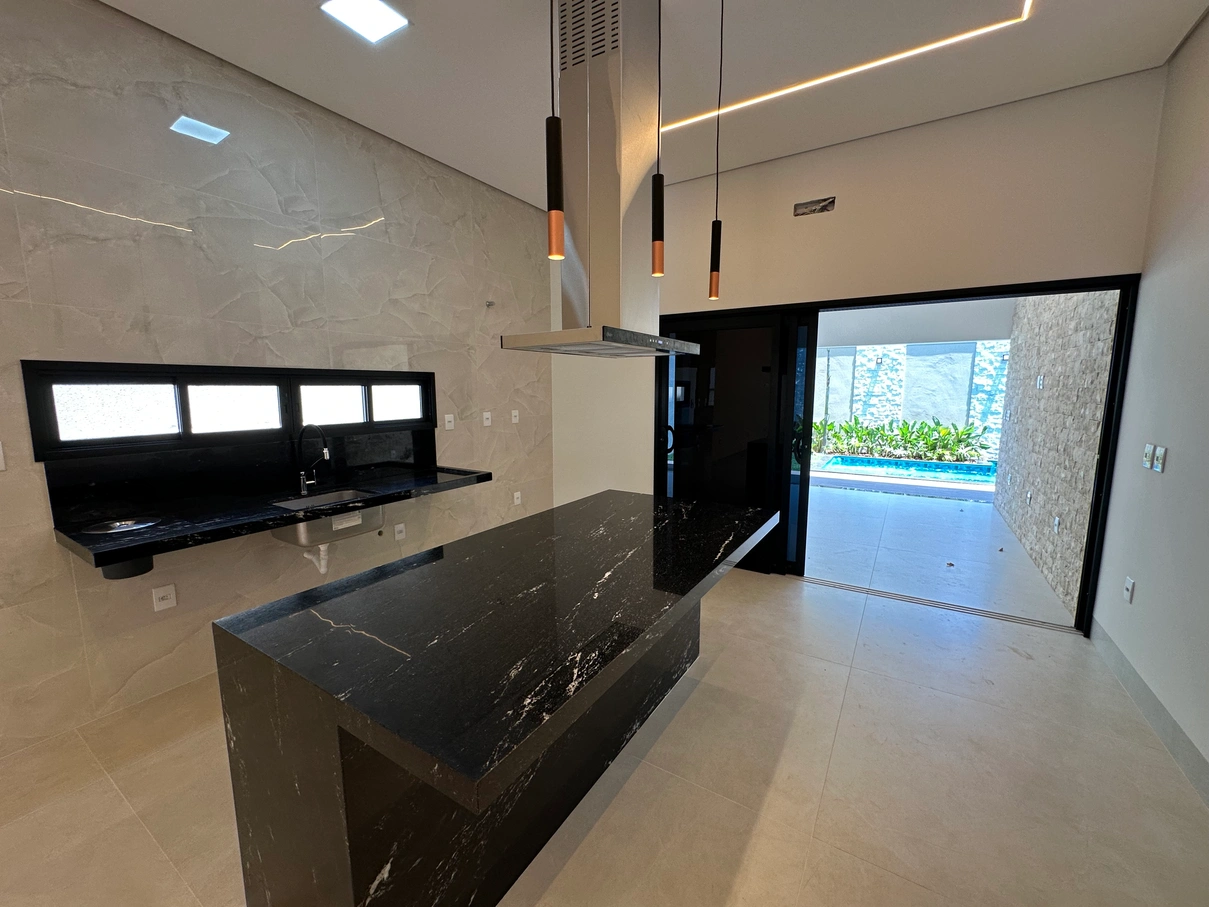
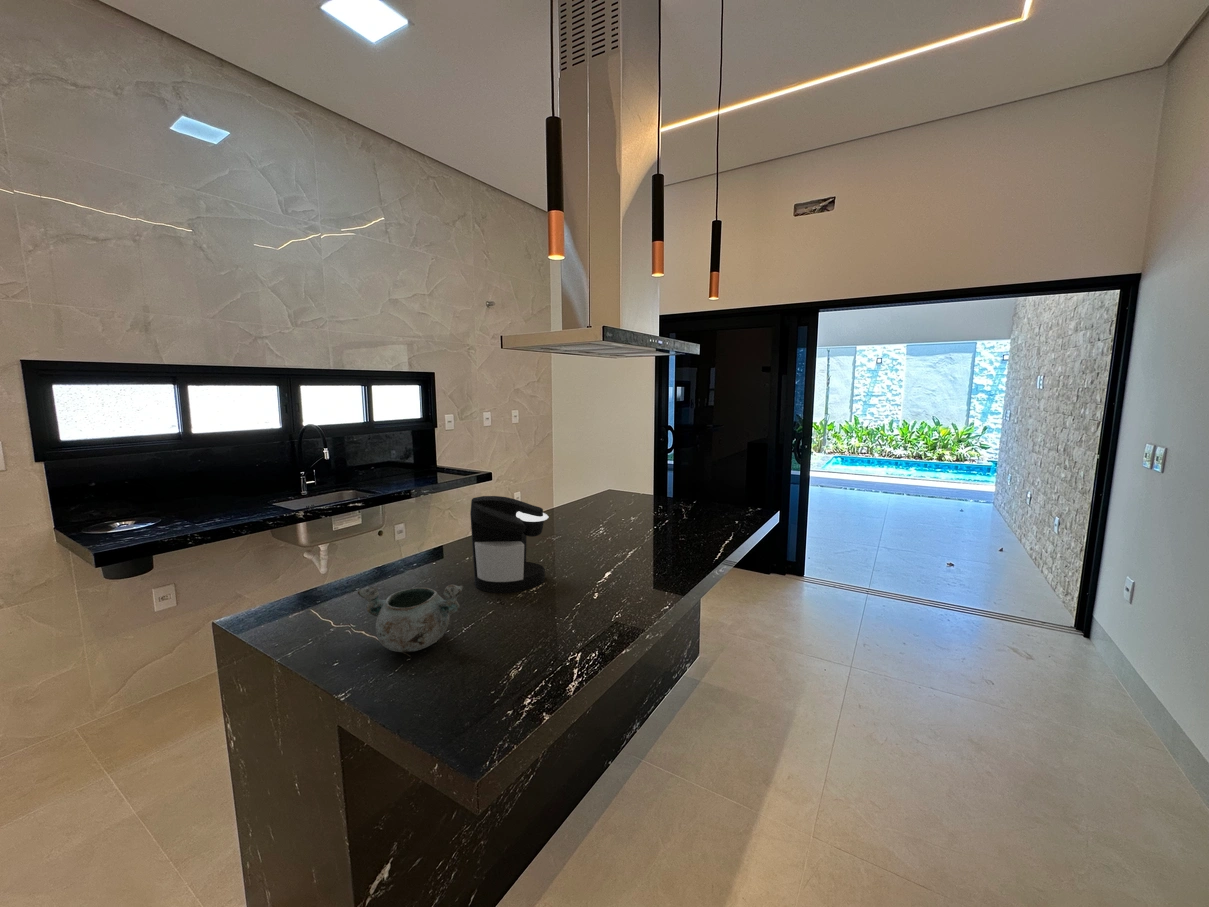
+ decorative bowl (411, 614)
+ coffee maker (510, 539)
